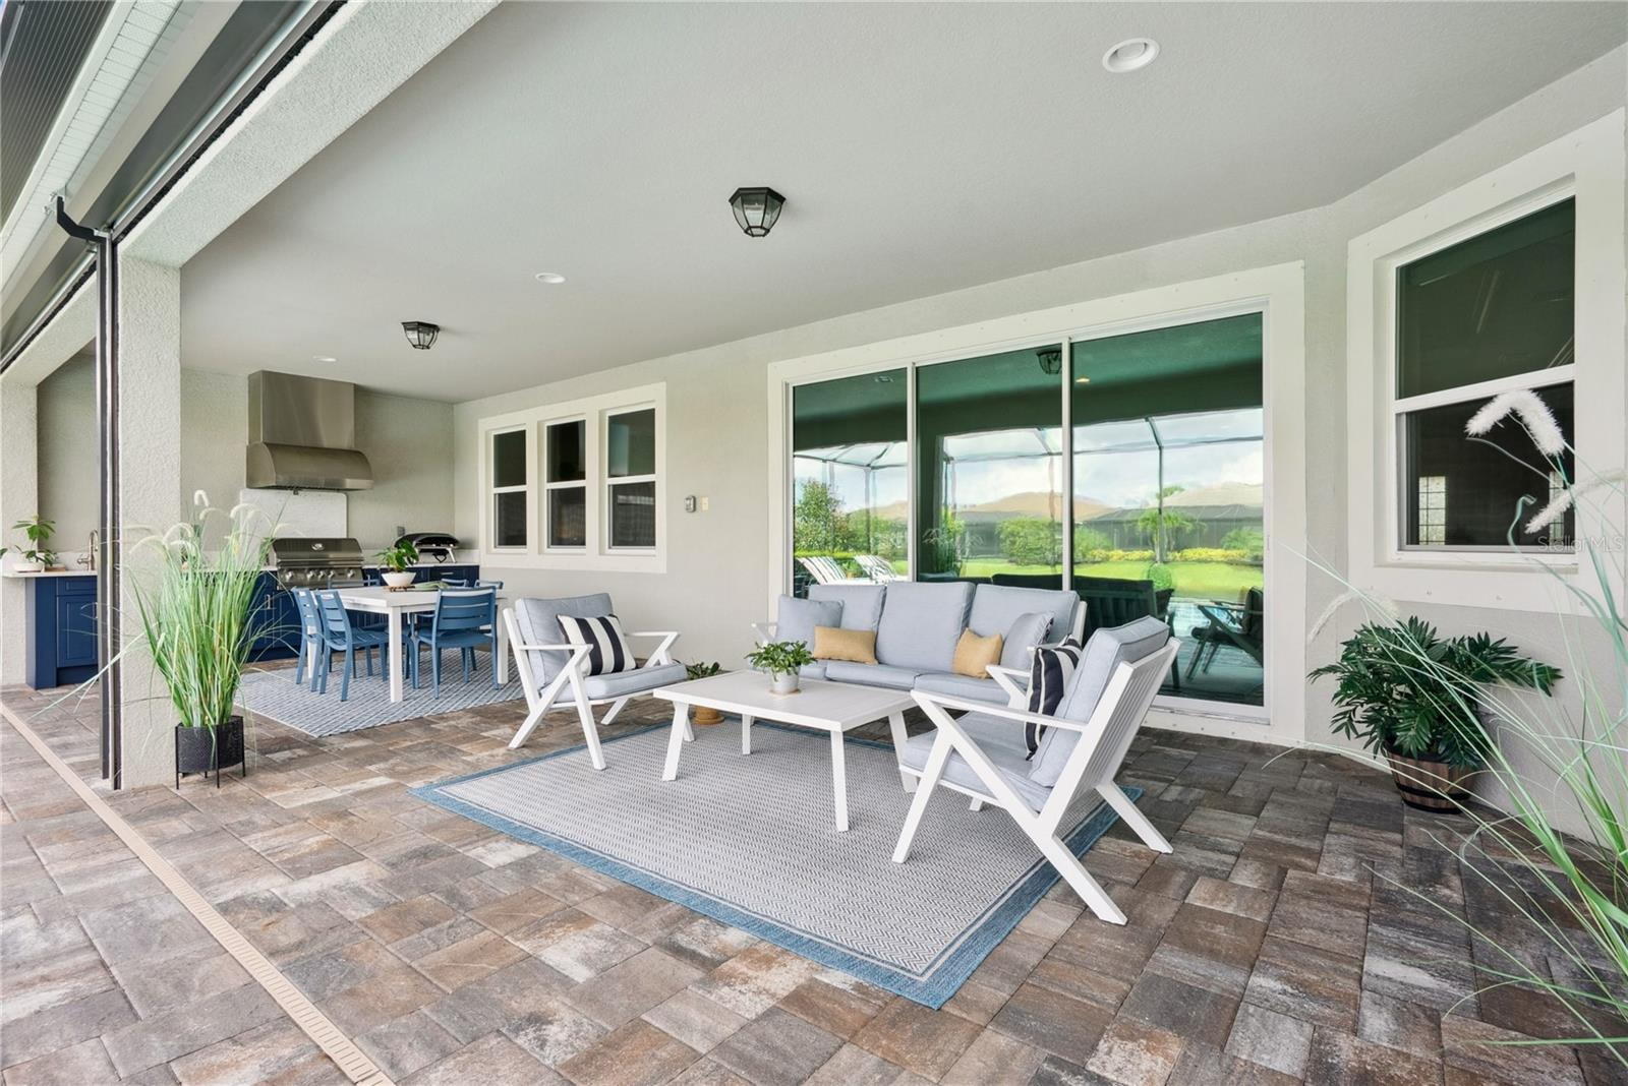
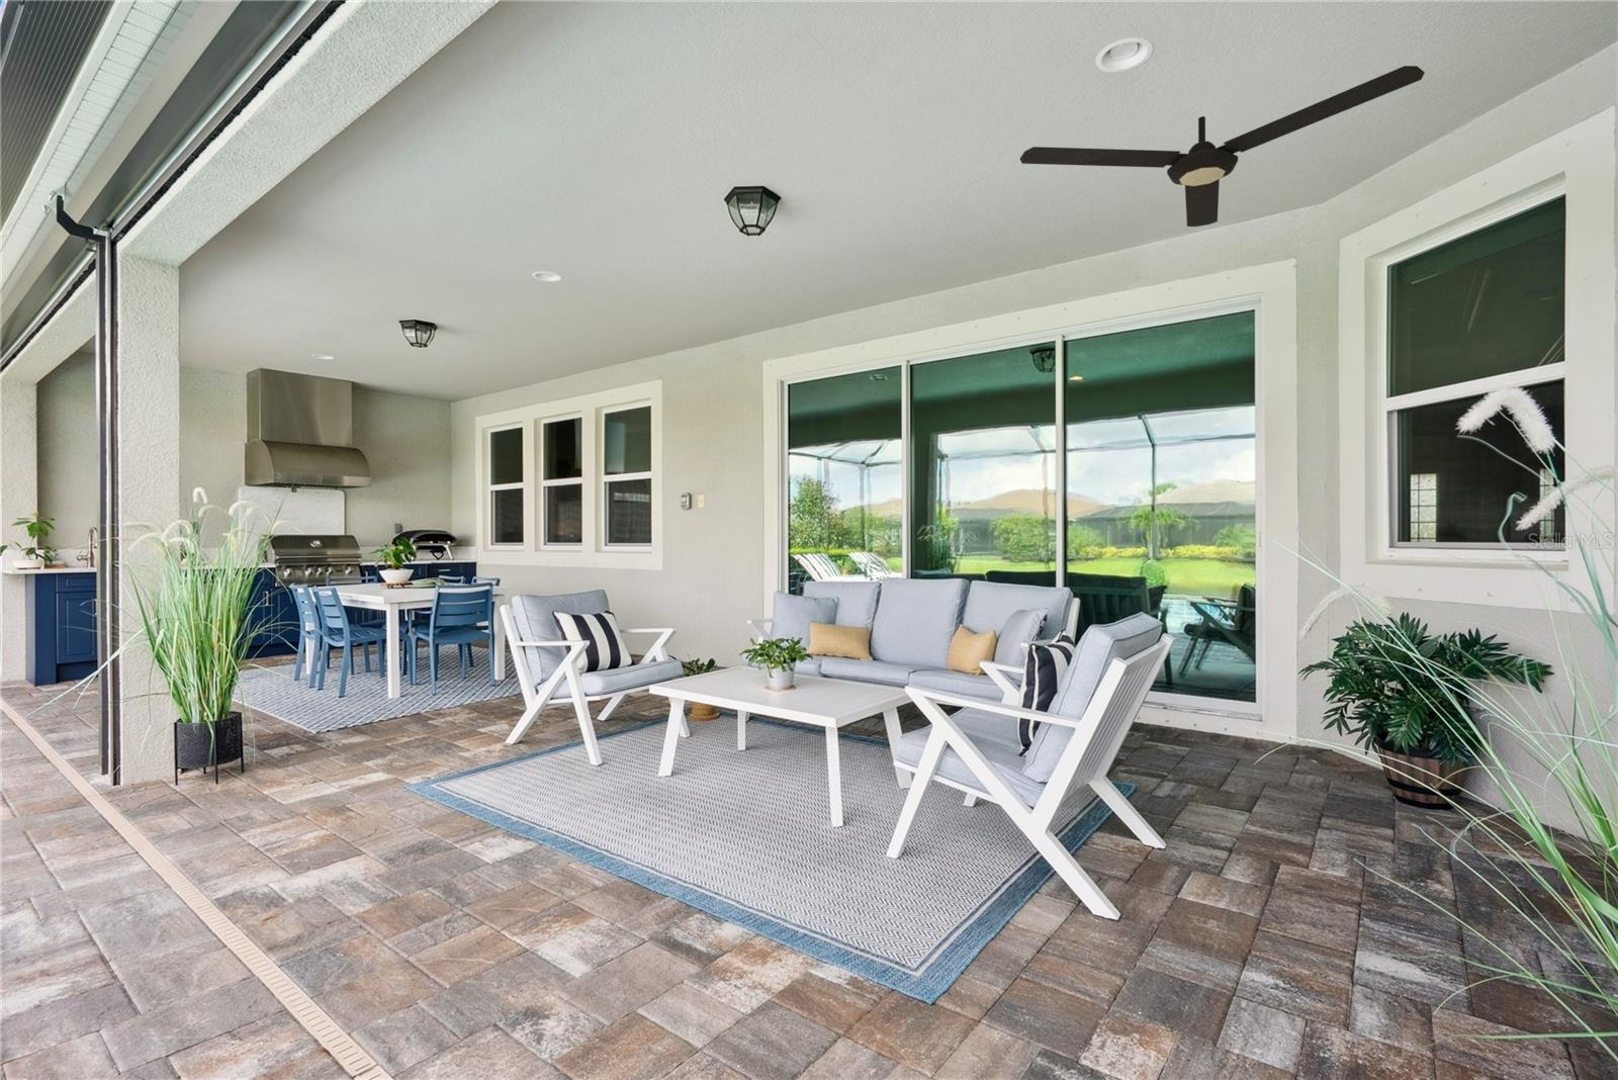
+ ceiling fan (1201, 165)
